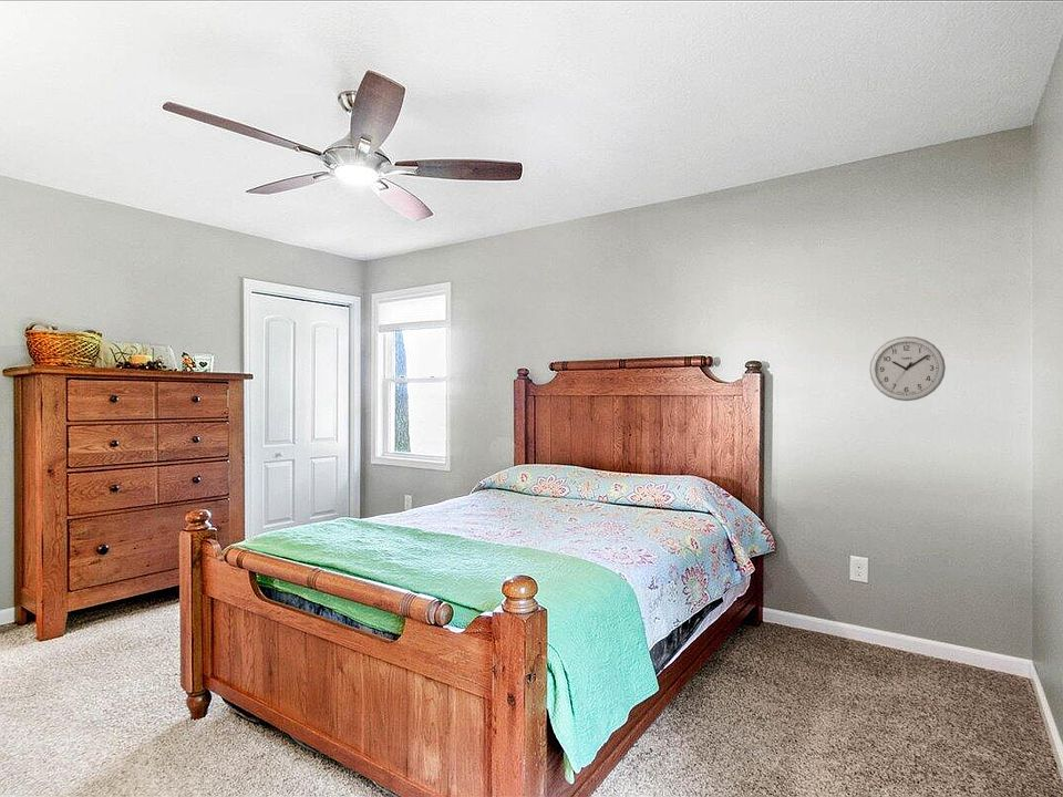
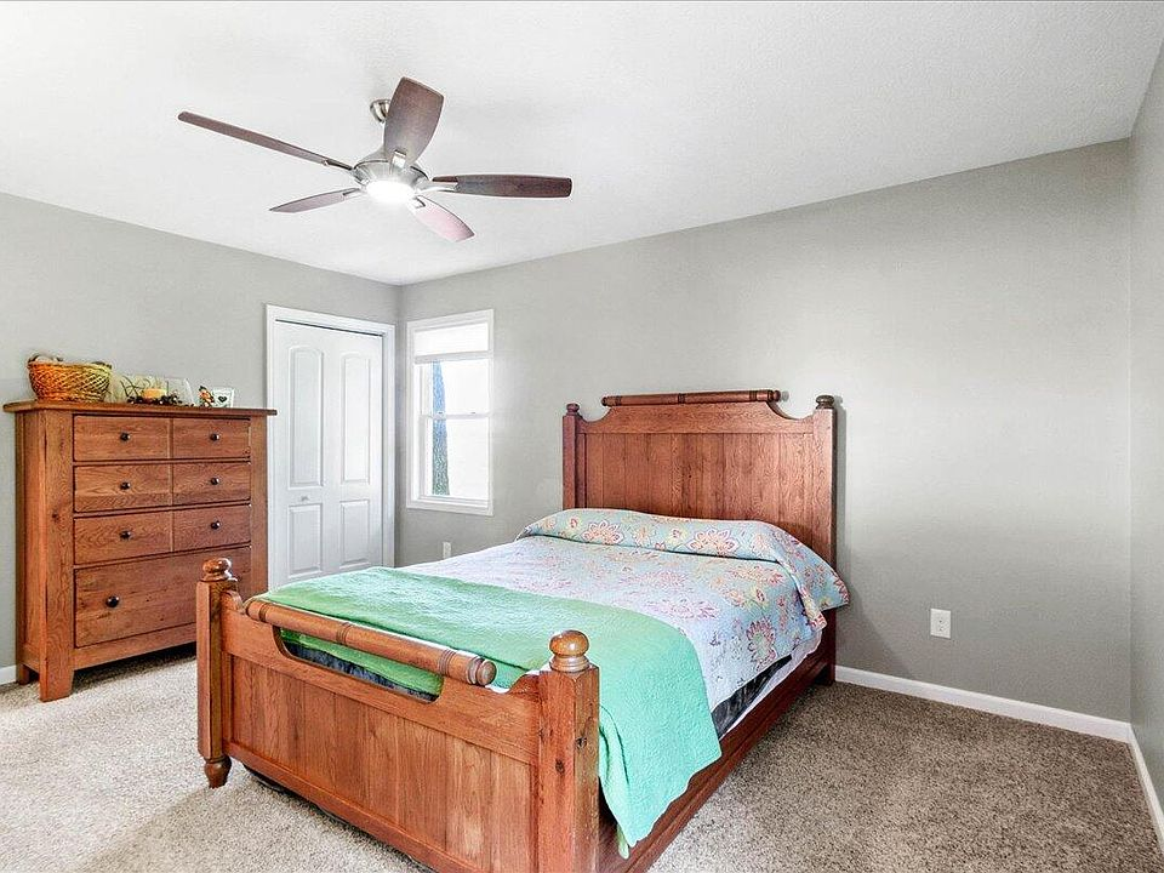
- wall clock (906, 369)
